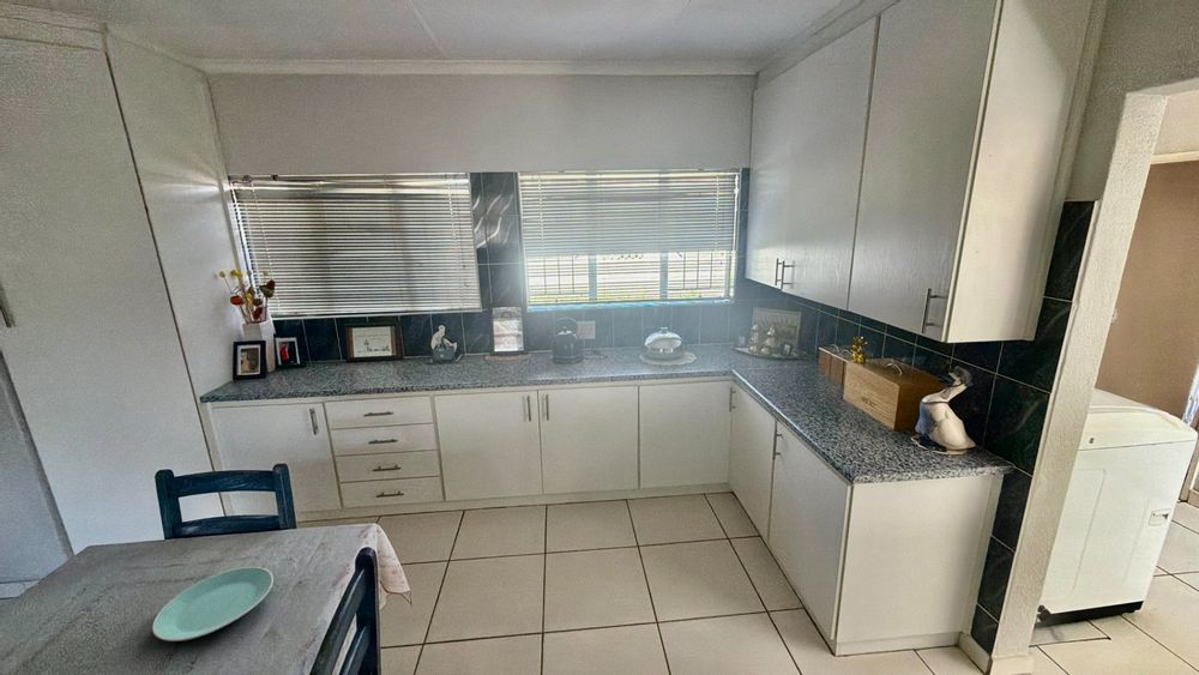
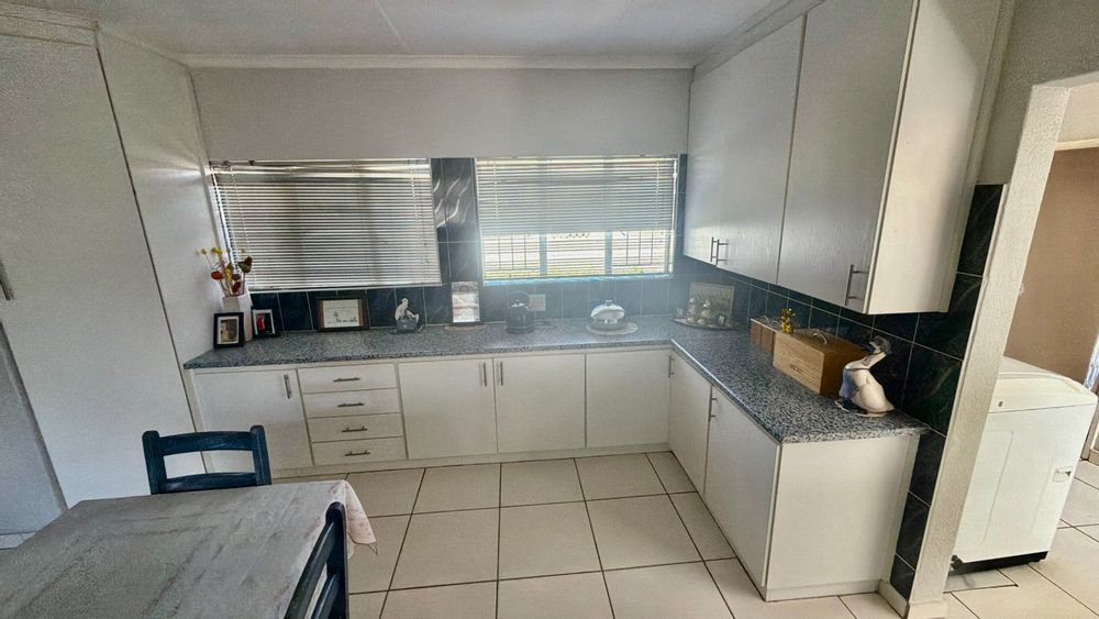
- plate (217, 603)
